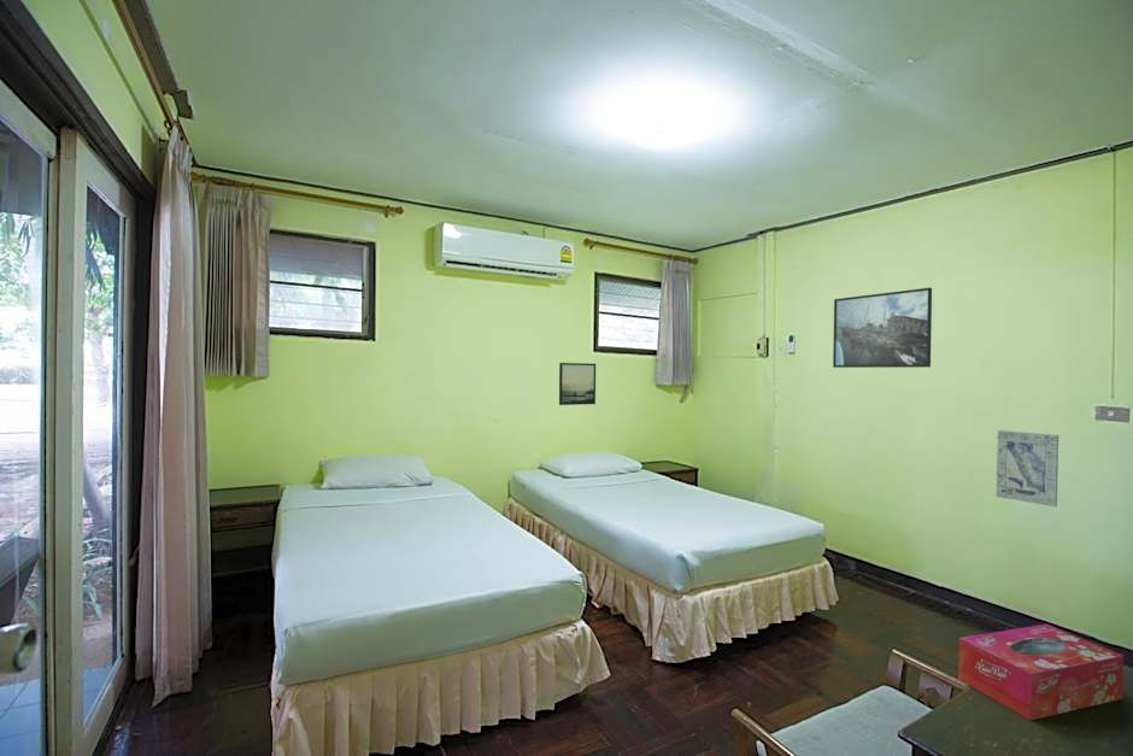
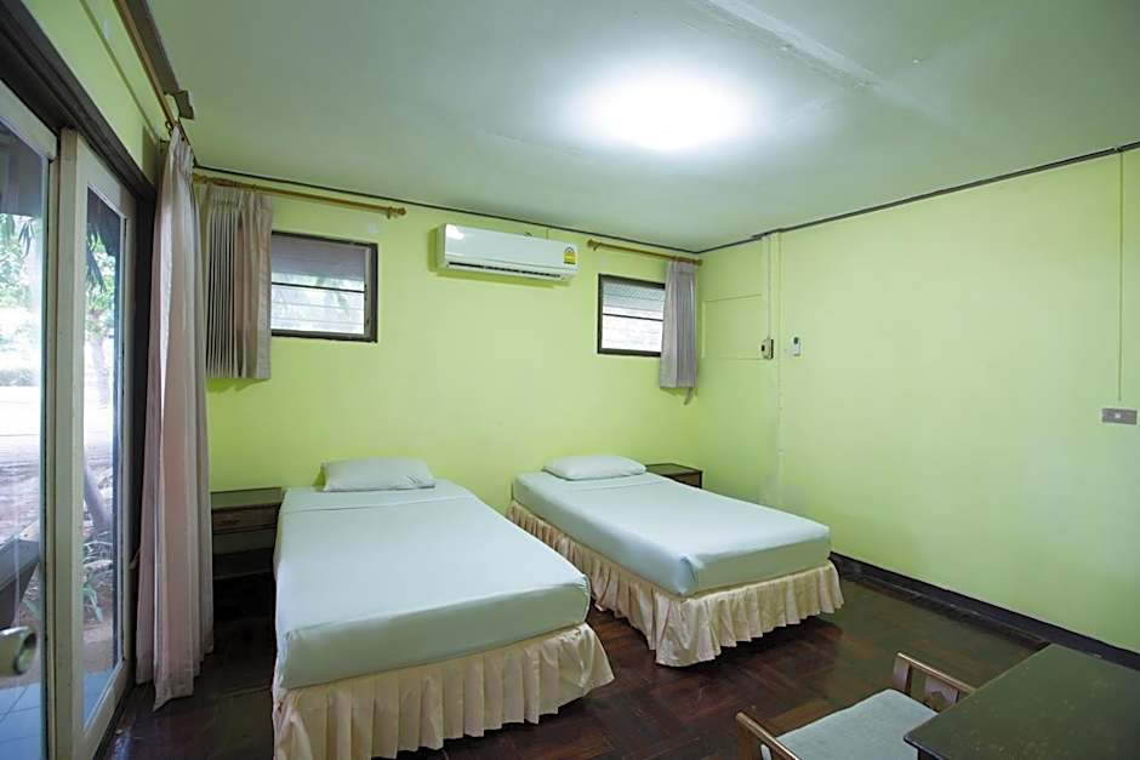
- wall art (1026, 467)
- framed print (879, 330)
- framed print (577, 383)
- tissue box (1038, 667)
